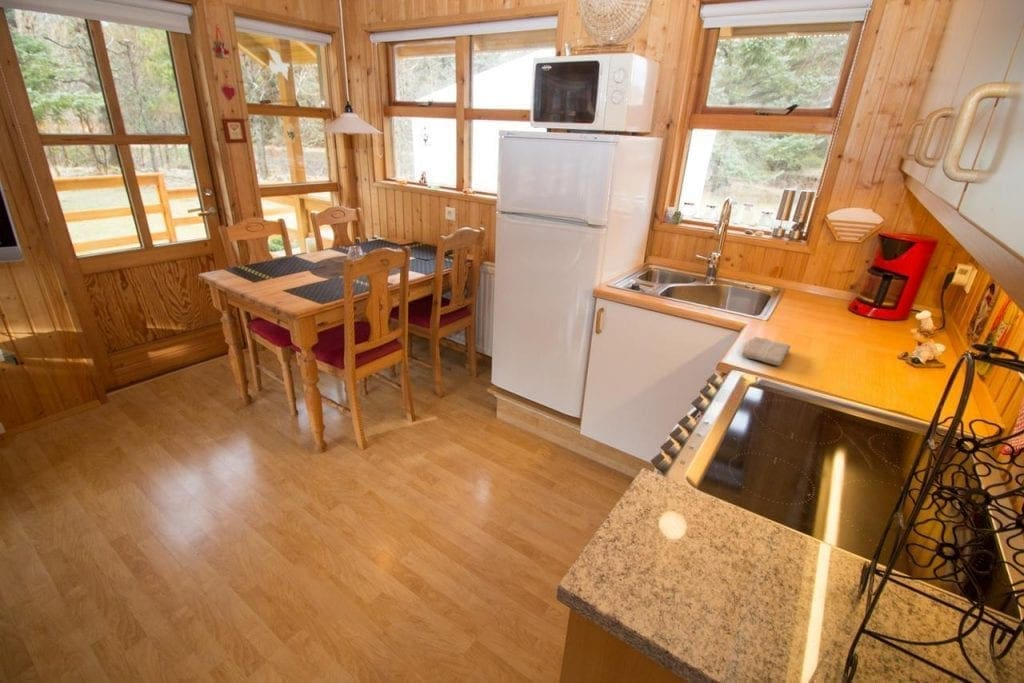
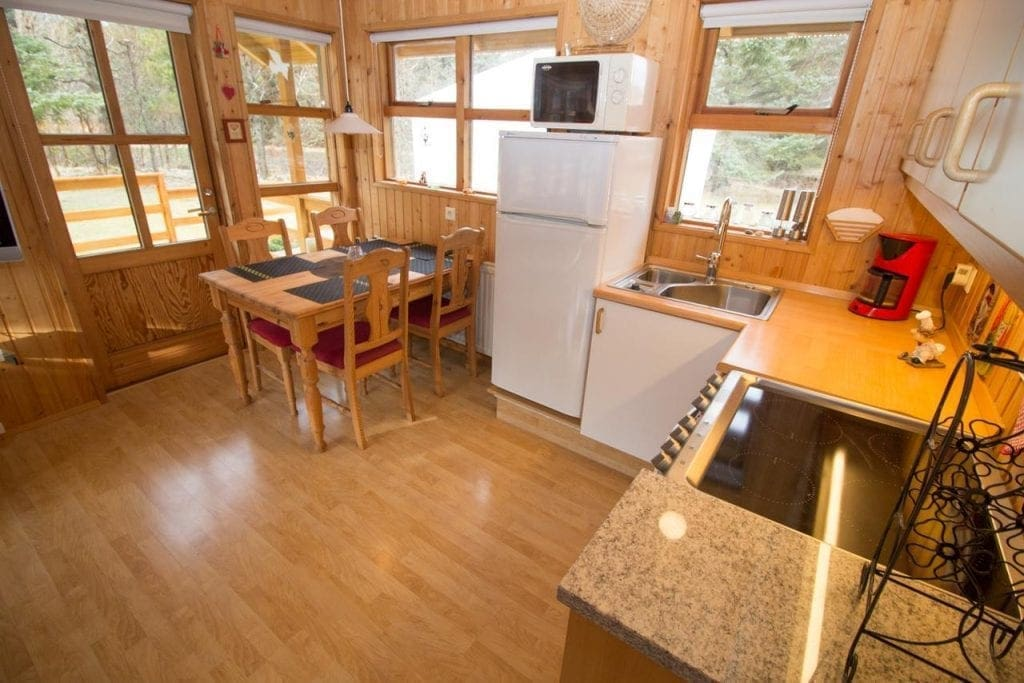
- washcloth (766, 350)
